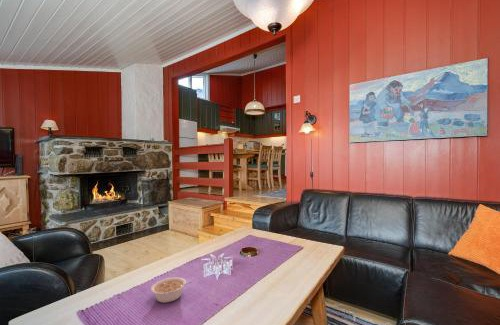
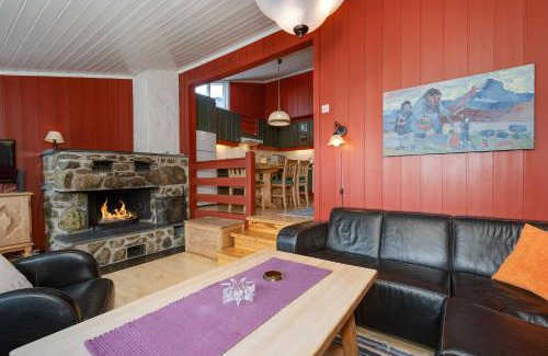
- legume (170, 289)
